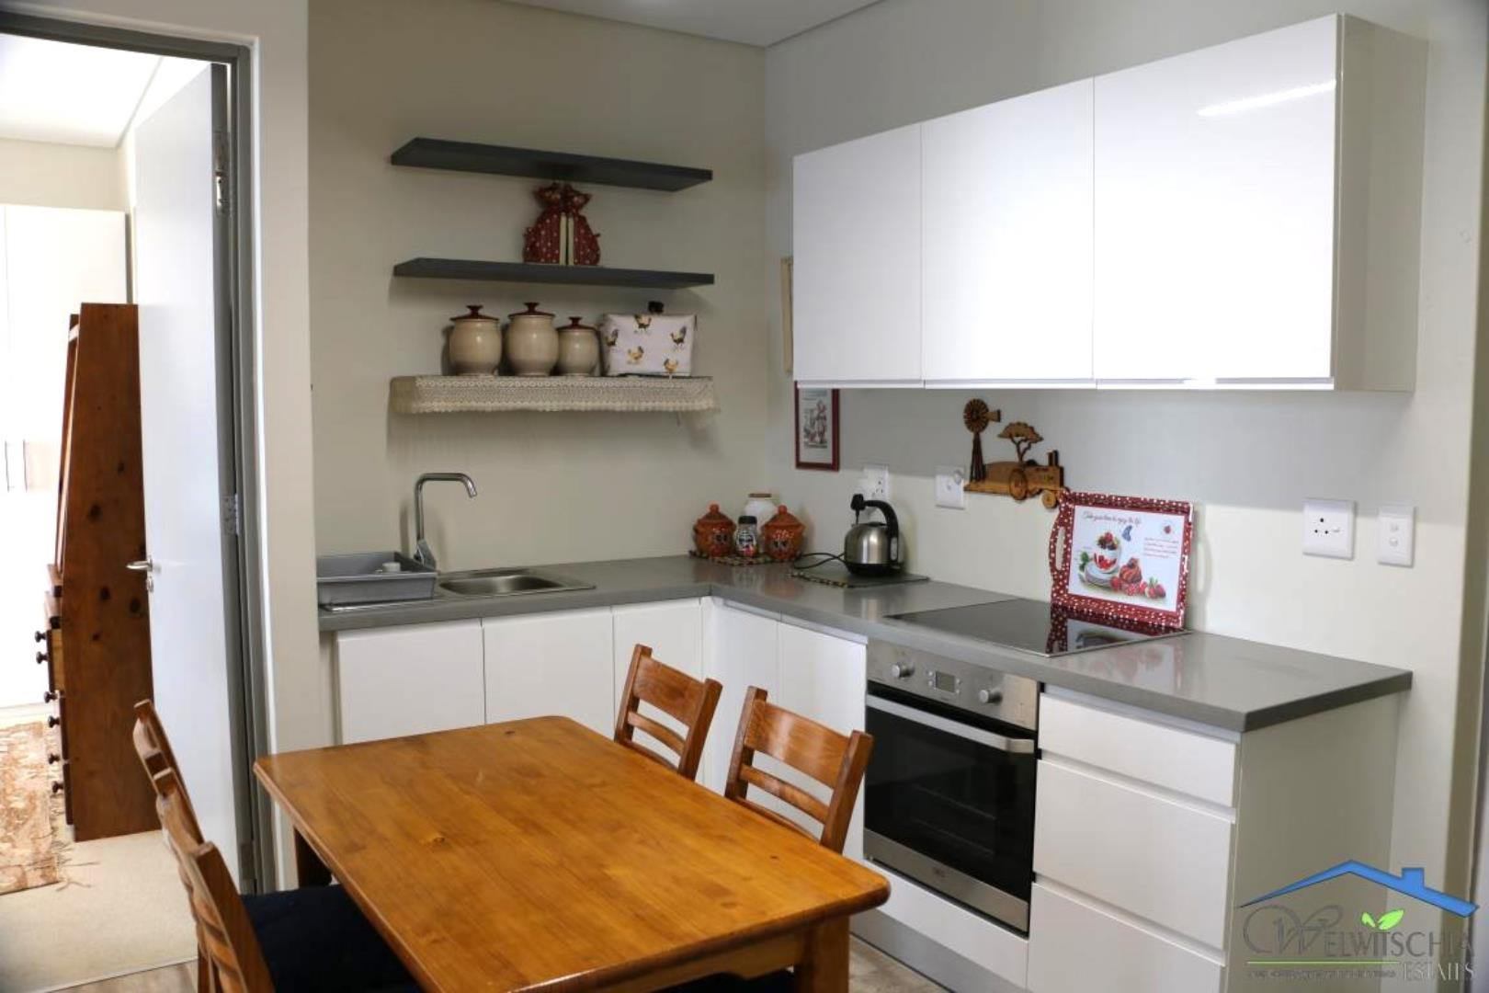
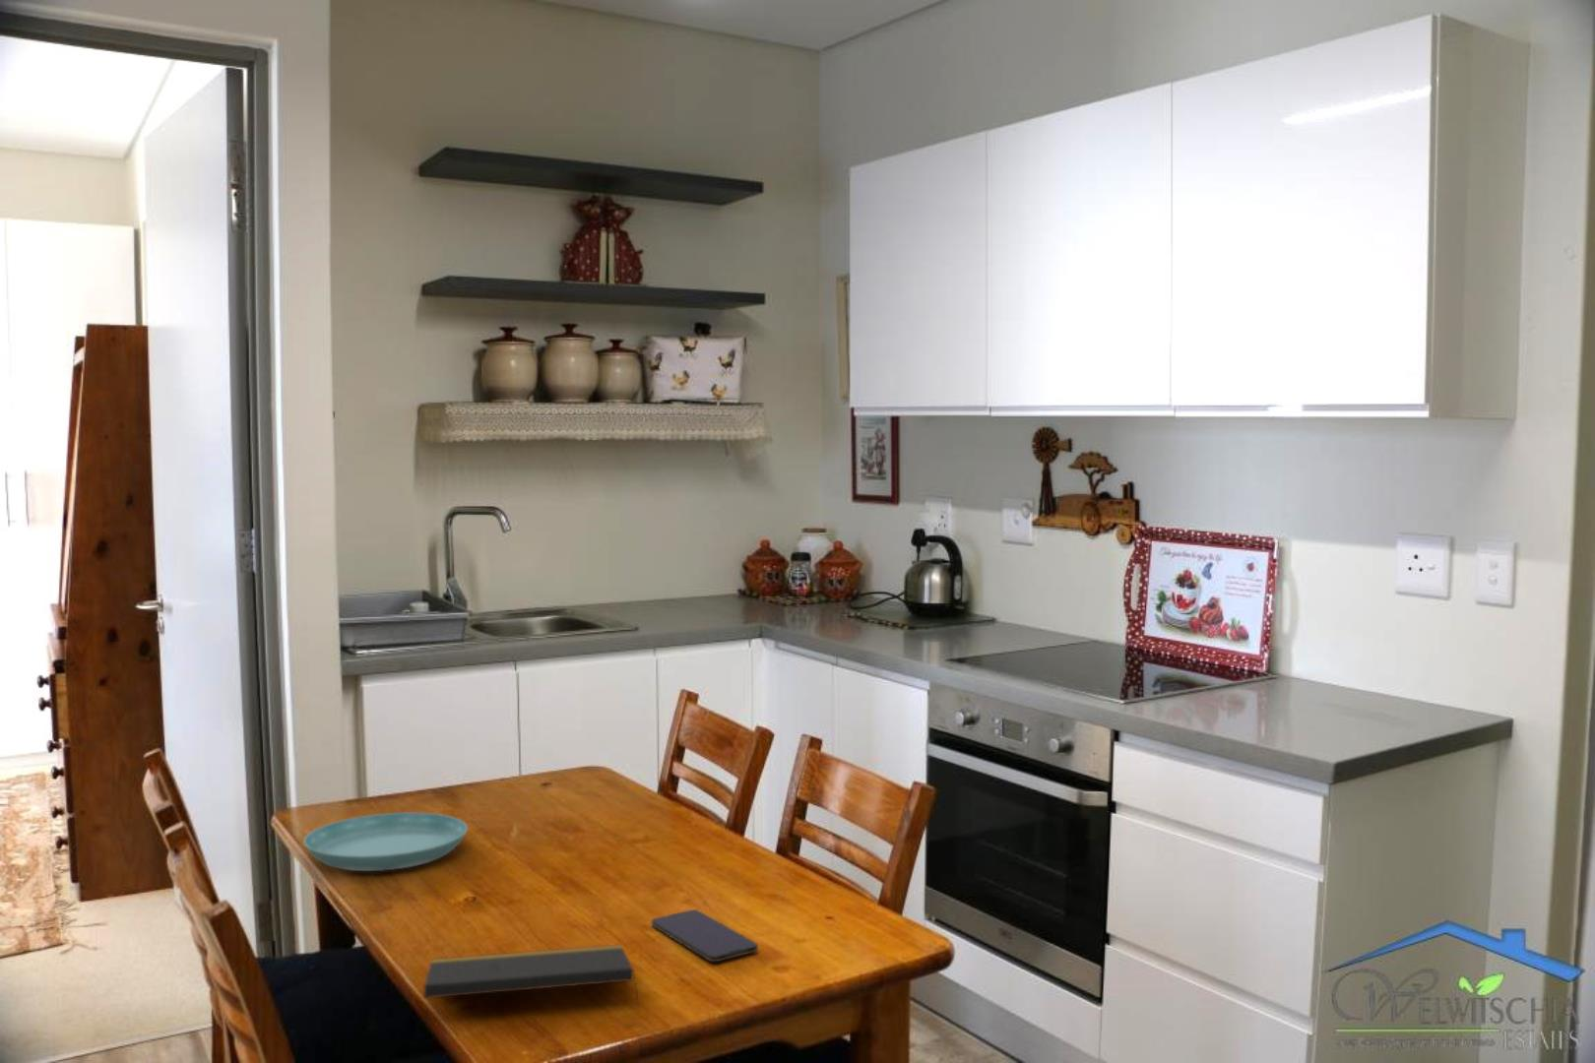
+ saucer (387, 842)
+ smartphone (703, 935)
+ notepad (529, 969)
